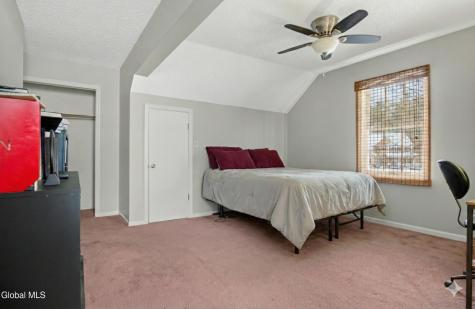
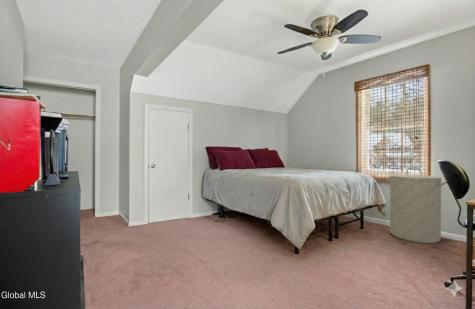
+ laundry hamper (414, 201)
